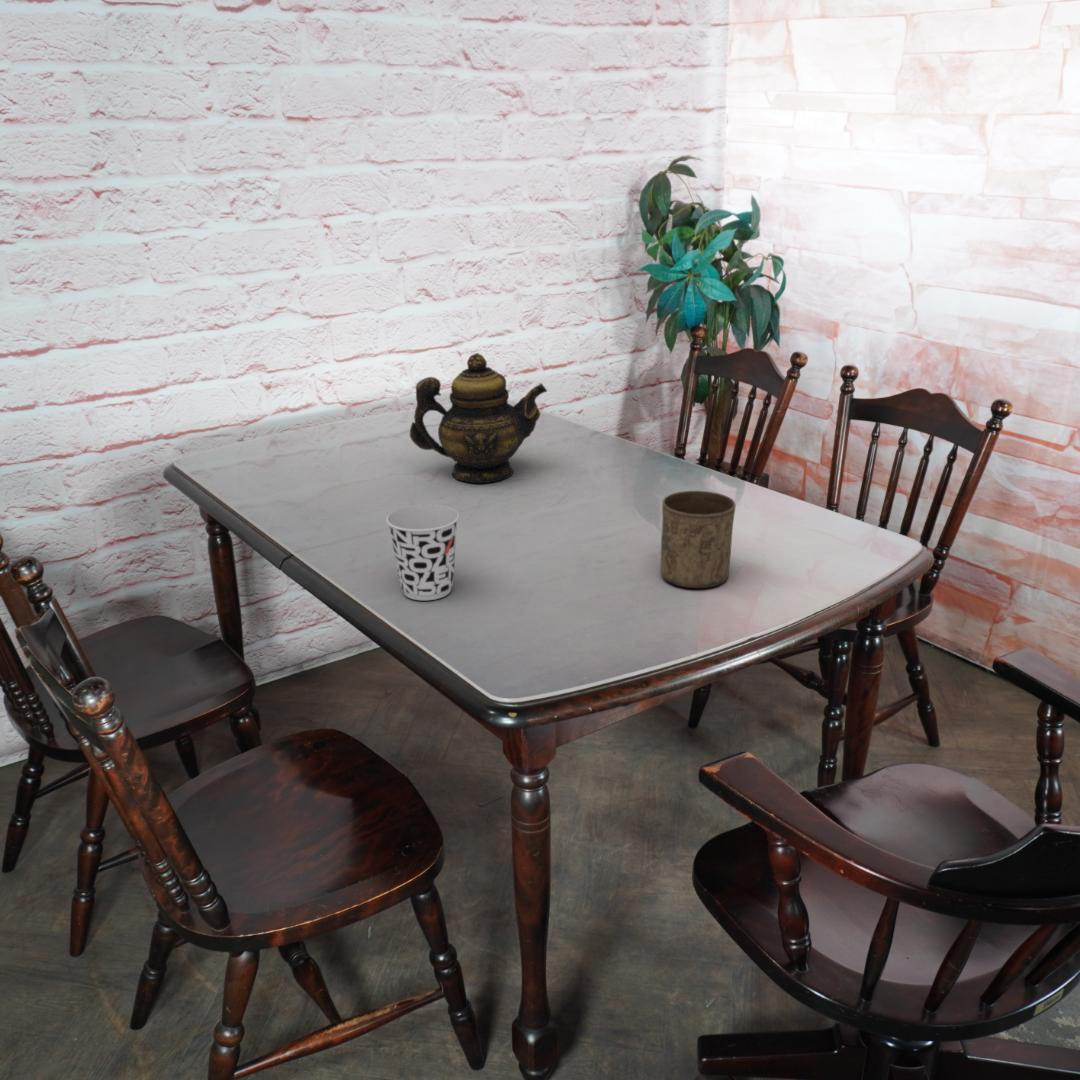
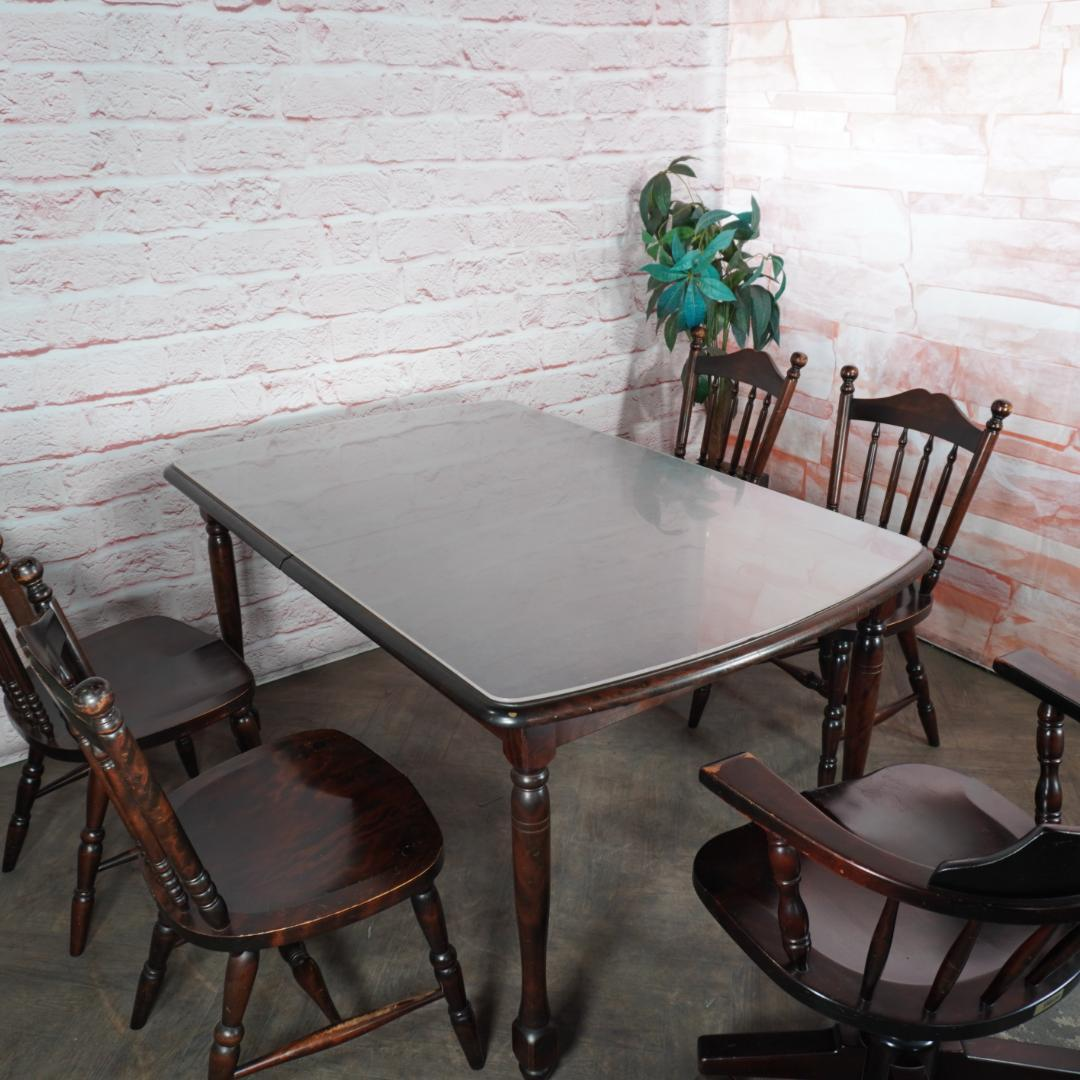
- cup (425, 553)
- teapot (478, 414)
- cup (697, 539)
